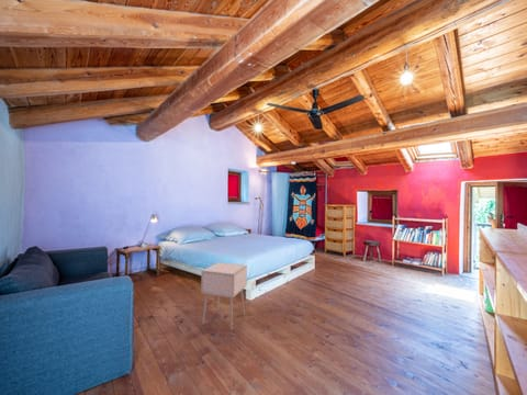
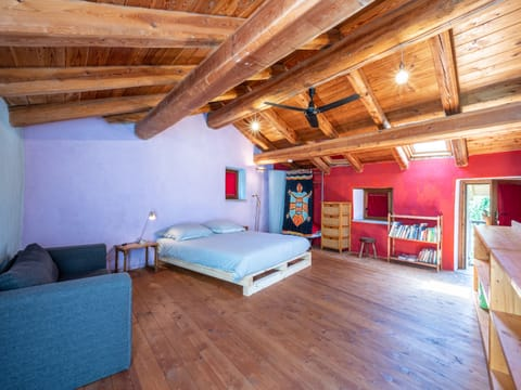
- nightstand (223, 293)
